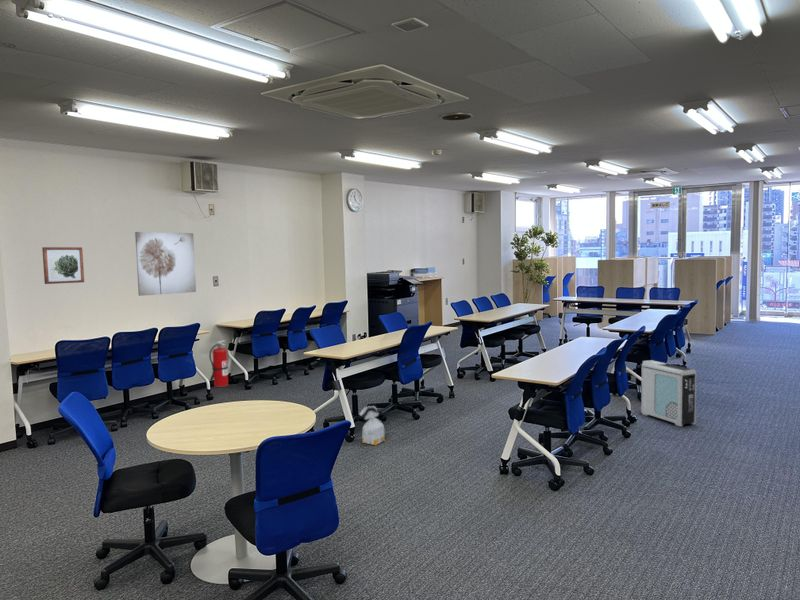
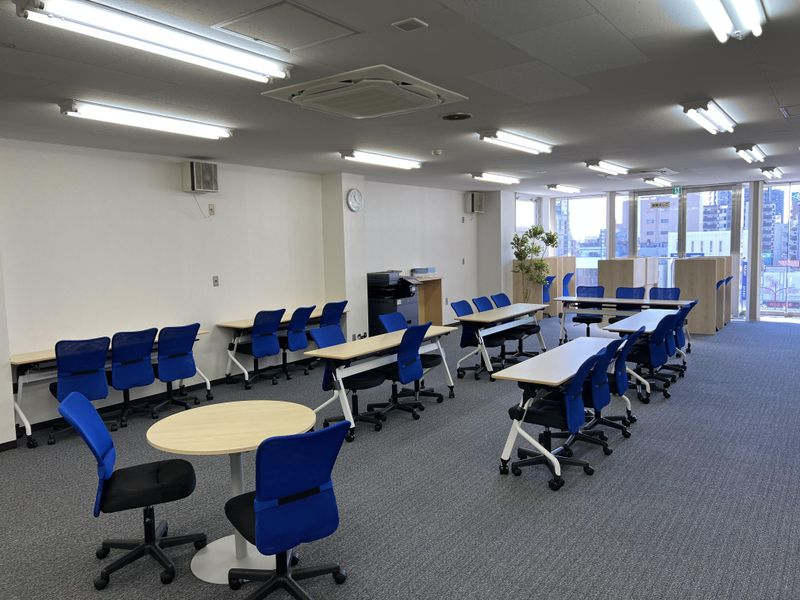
- wall art (63, 265)
- air purifier (667, 392)
- bag (373, 423)
- fire extinguisher (217, 363)
- wall art (166, 263)
